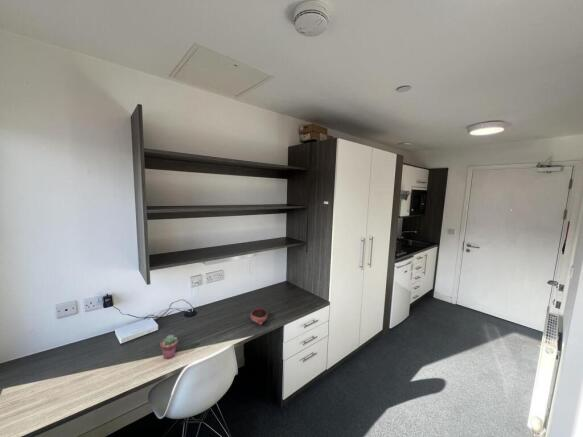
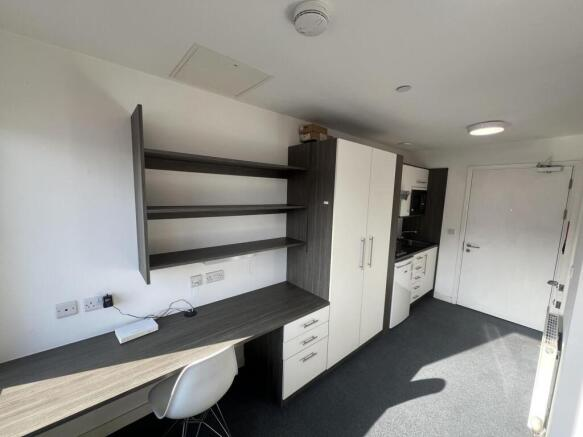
- bowl (260, 317)
- potted succulent (169, 345)
